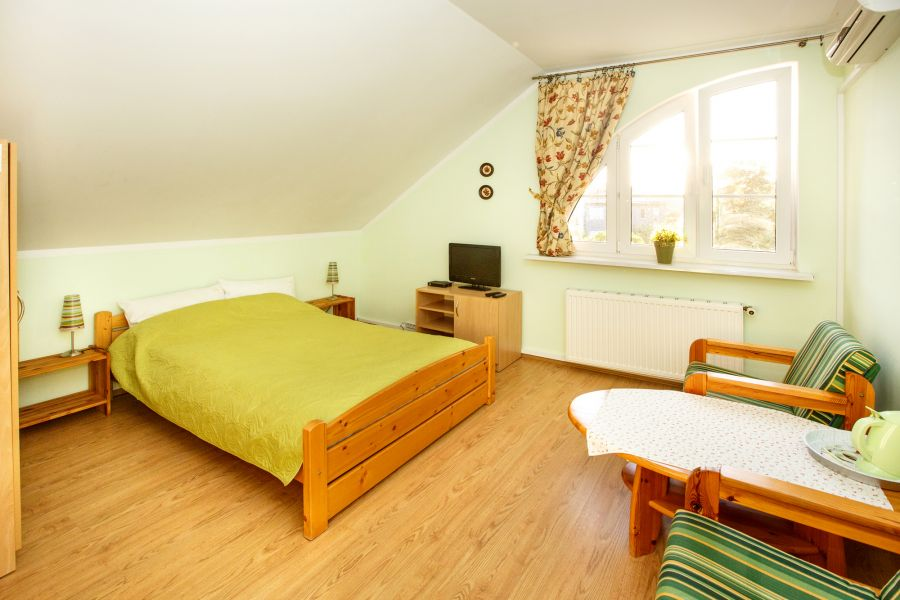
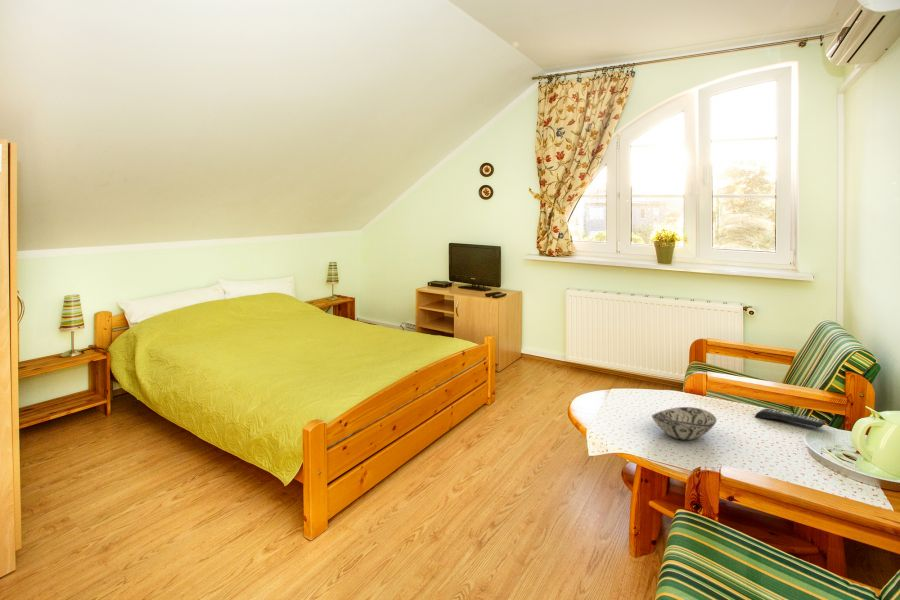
+ remote control (789, 417)
+ decorative bowl (683, 424)
